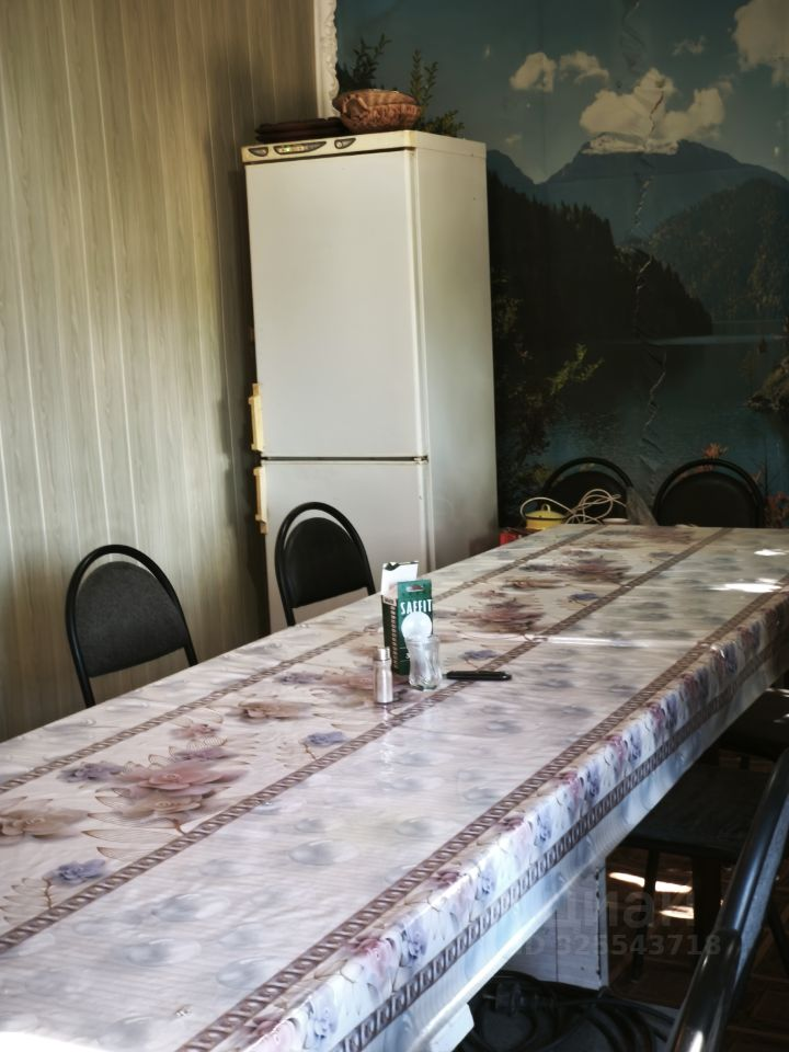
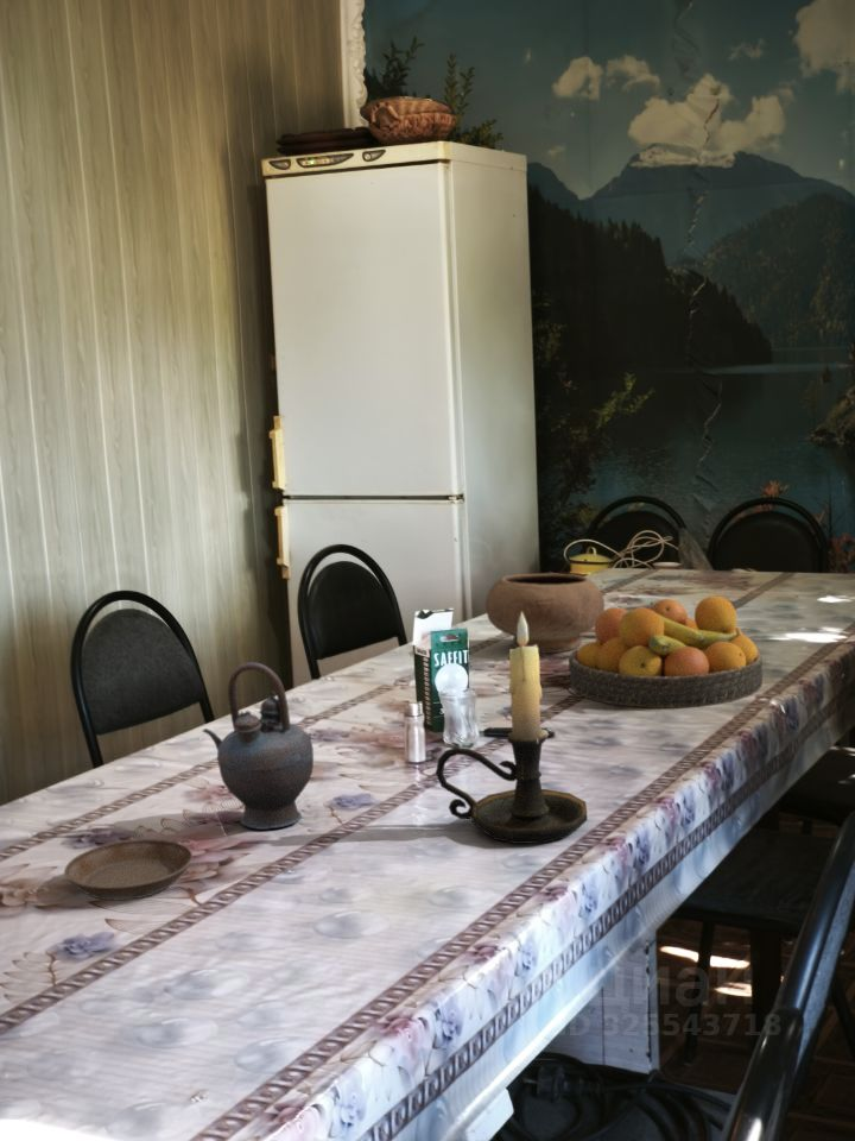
+ bowl (544, 611)
+ candle holder (512, 719)
+ teapot (254, 740)
+ saucer (129, 871)
+ fruit bowl (664, 642)
